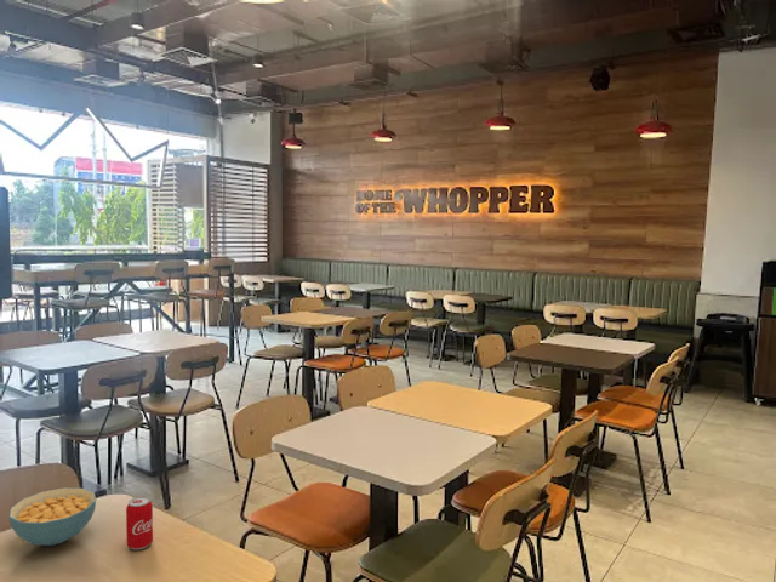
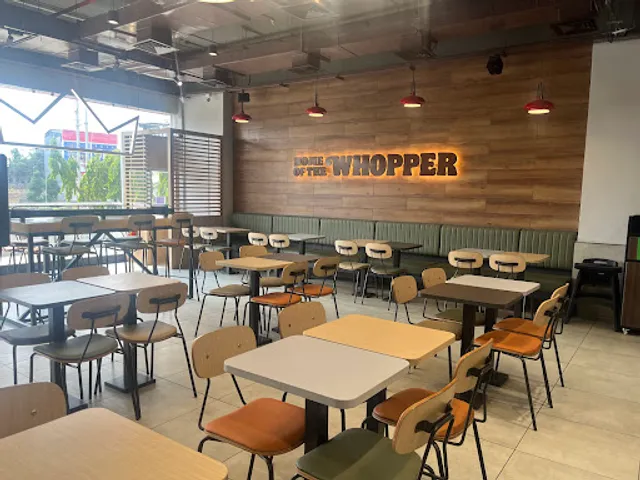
- cereal bowl (55, 521)
- beverage can (139, 523)
